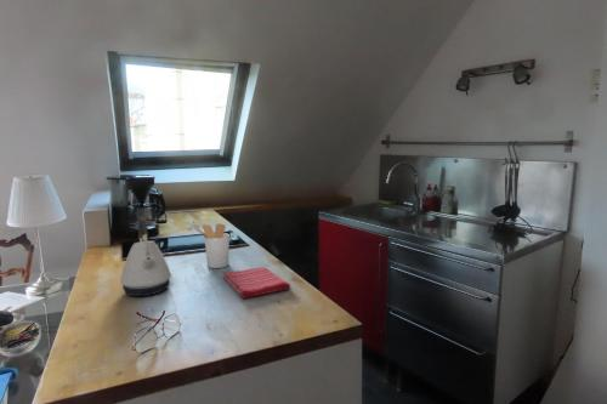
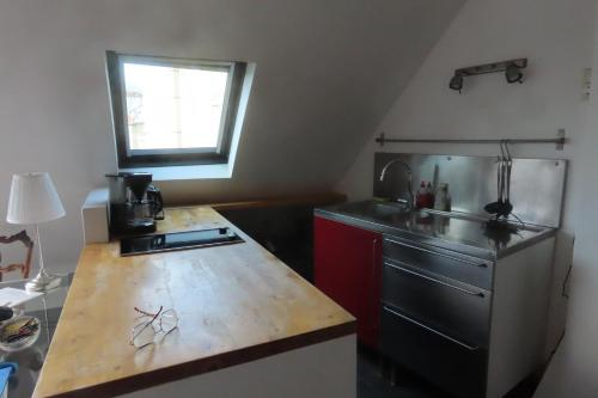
- dish towel (255, 279)
- utensil holder (210, 244)
- kettle (144, 254)
